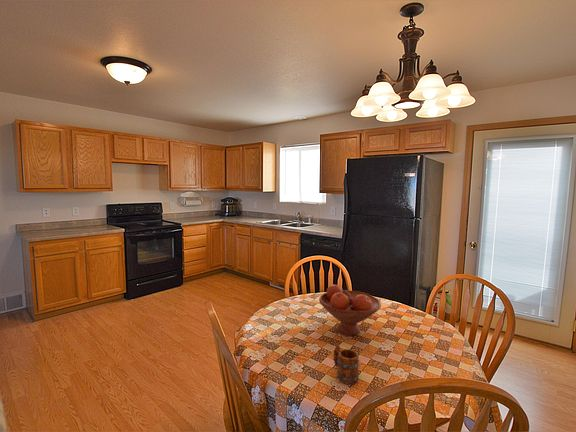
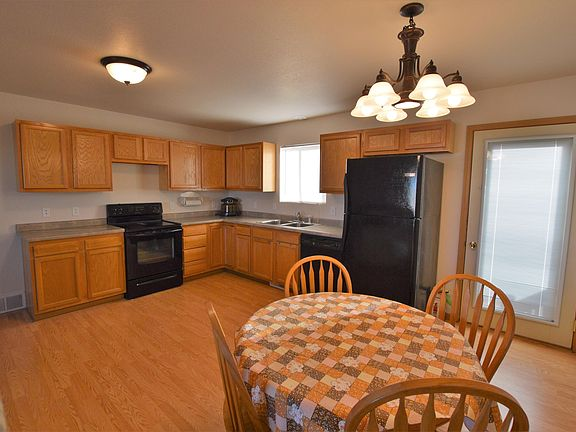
- mug (344, 362)
- fruit bowl (349, 309)
